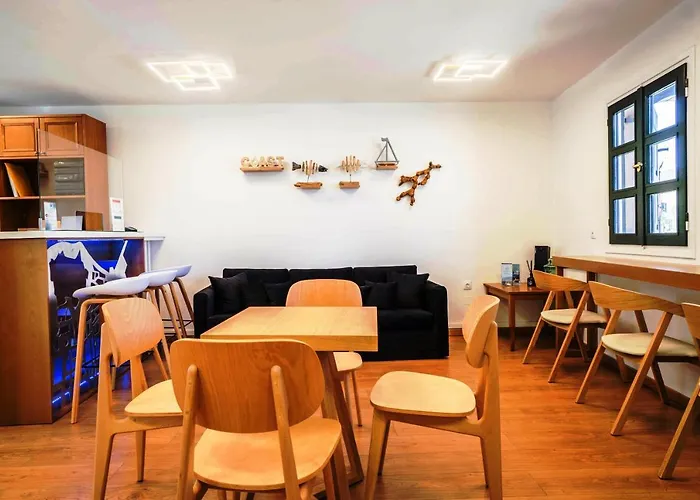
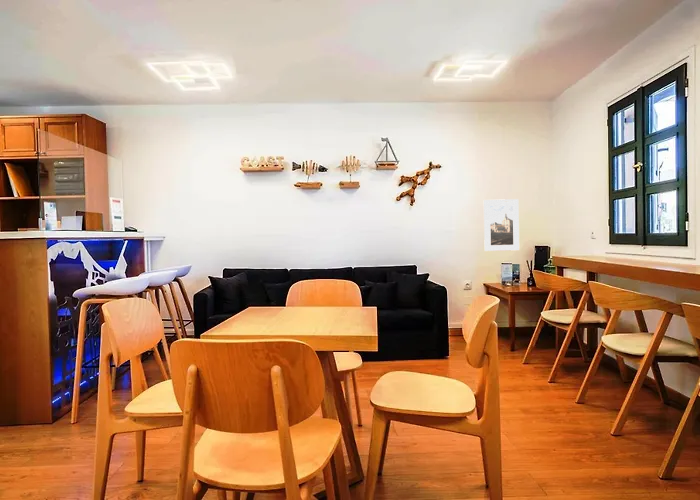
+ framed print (501, 225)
